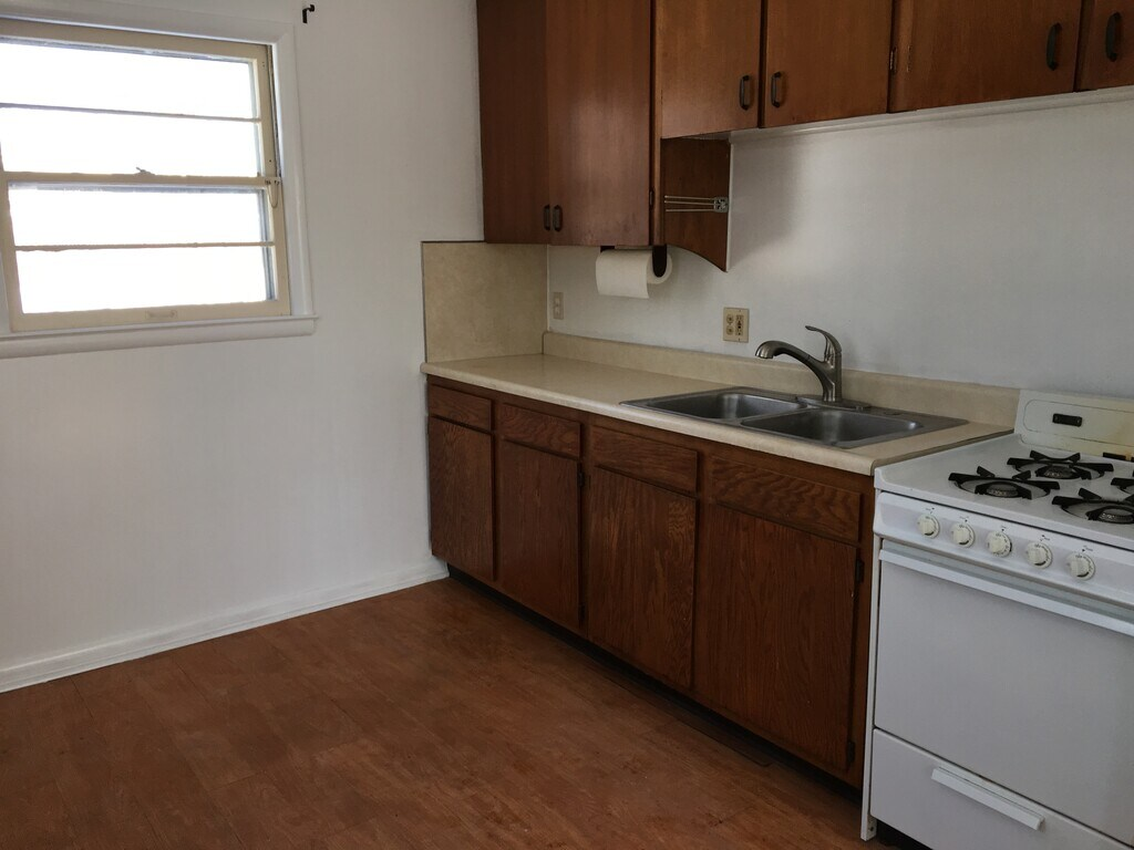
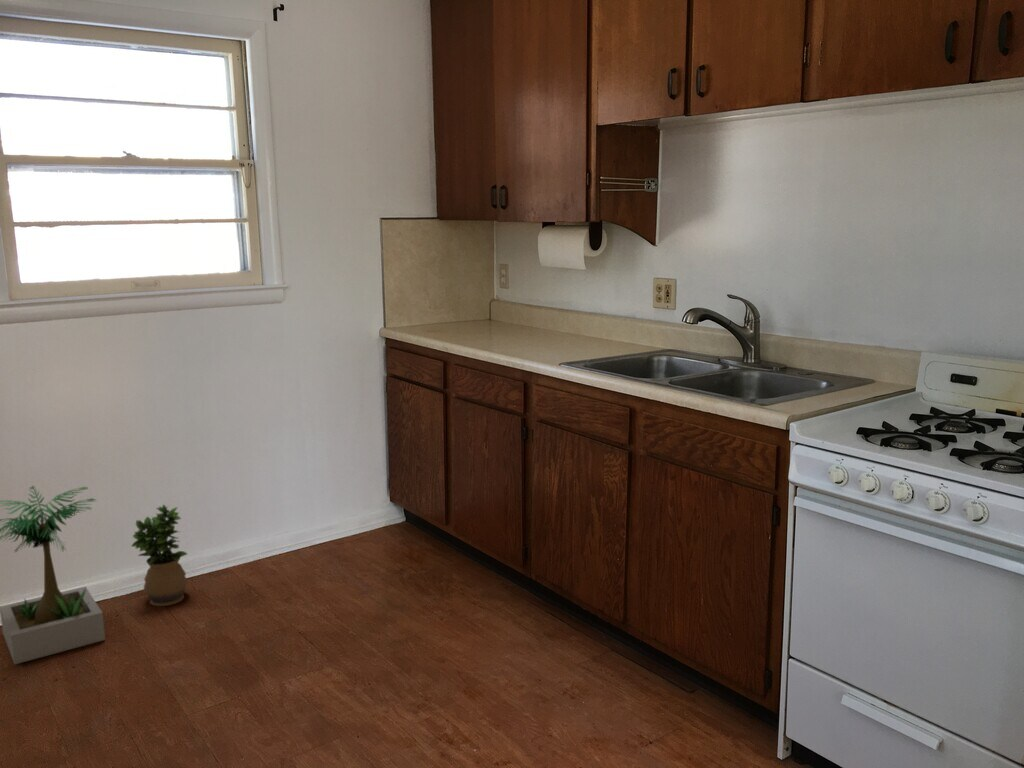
+ potted plant (157, 553)
+ potted plant (52, 564)
